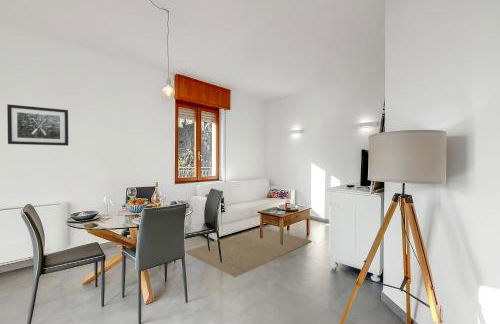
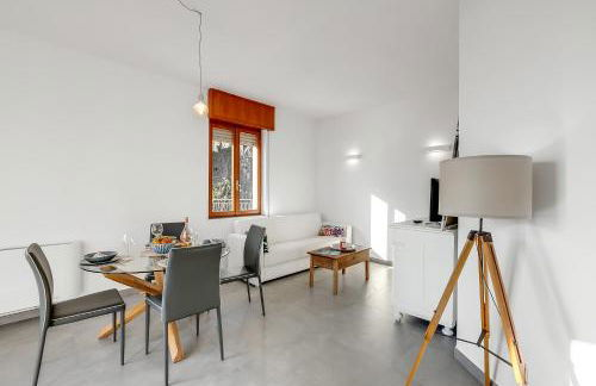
- wall art (39, 126)
- rug (252, 245)
